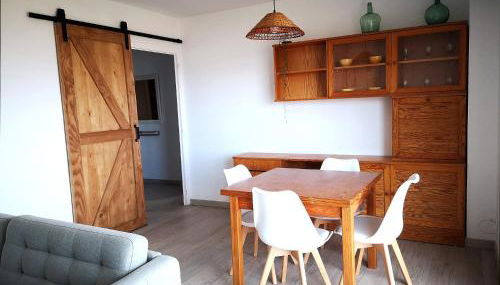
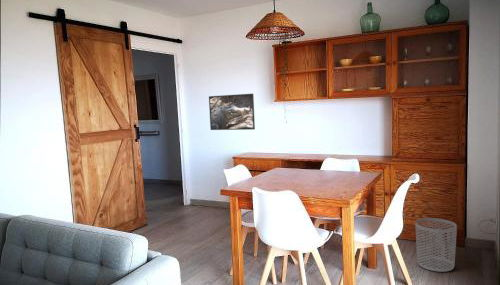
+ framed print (231, 112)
+ waste bin (435, 244)
